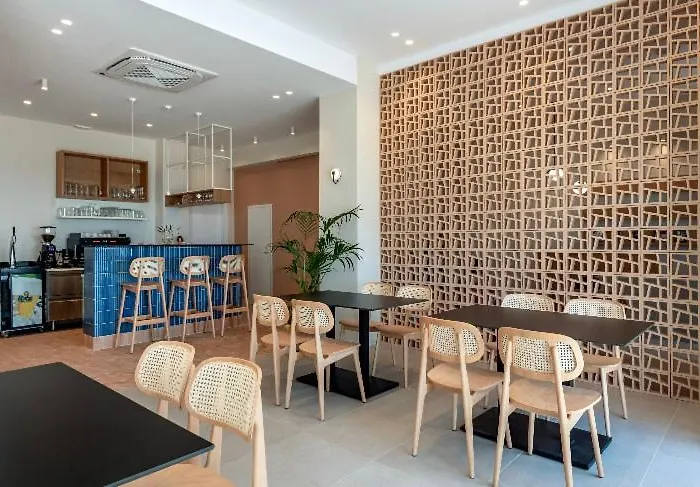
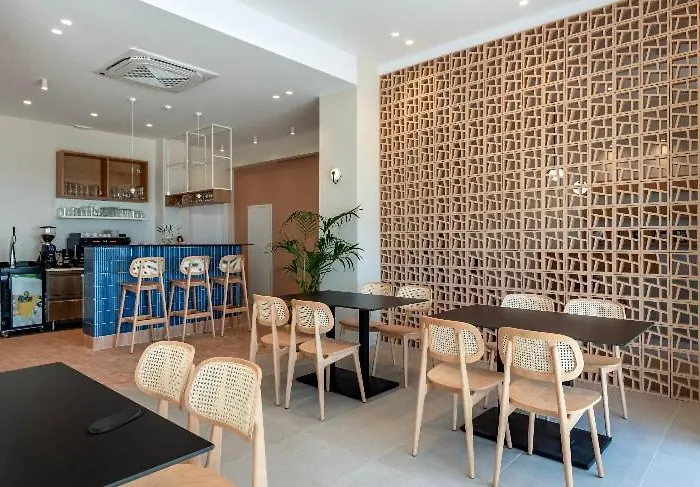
+ oval tray (117, 419)
